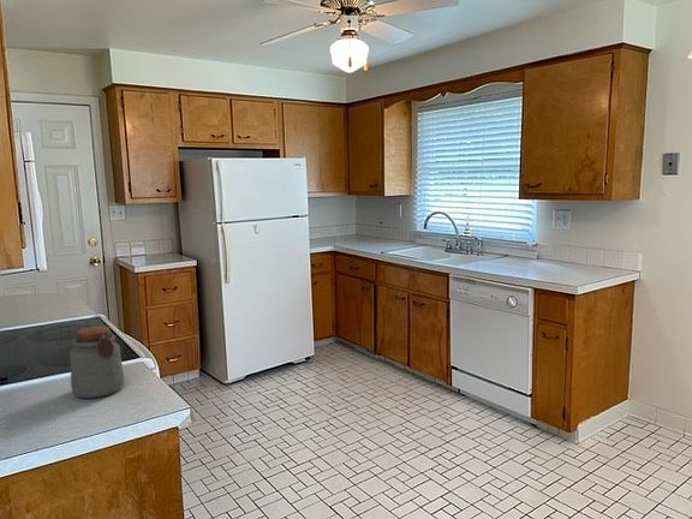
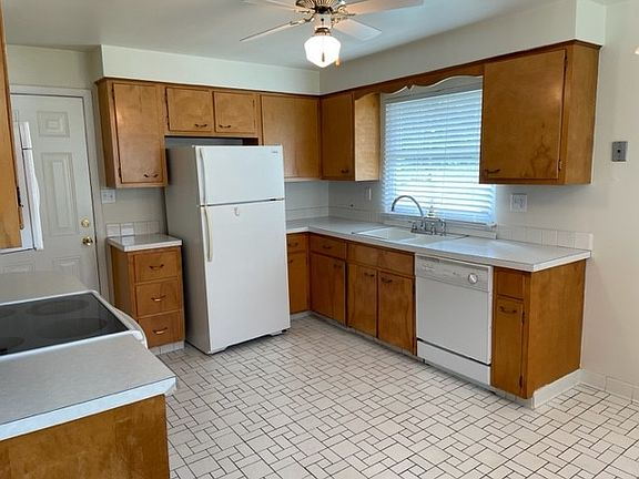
- jar (96, 359)
